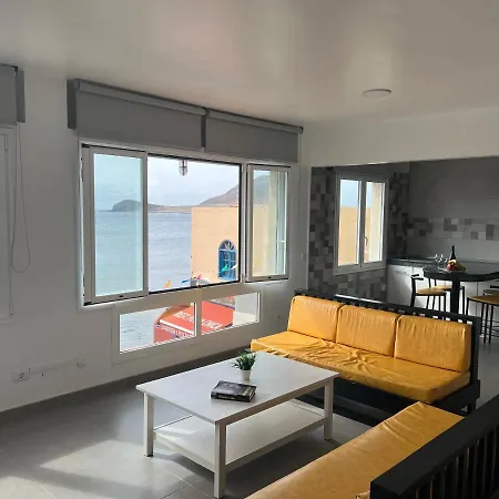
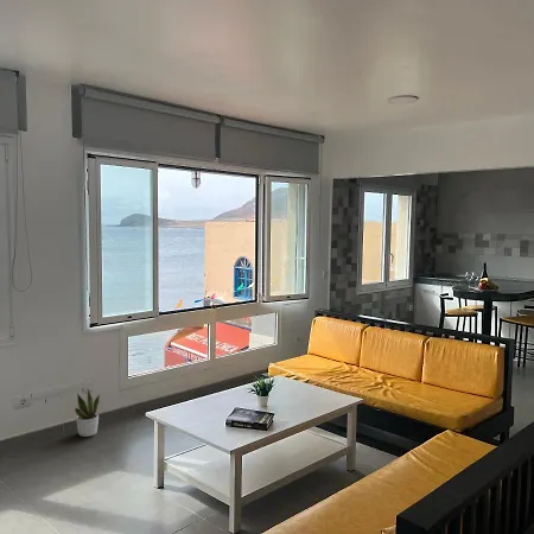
+ potted plant (88, 409)
